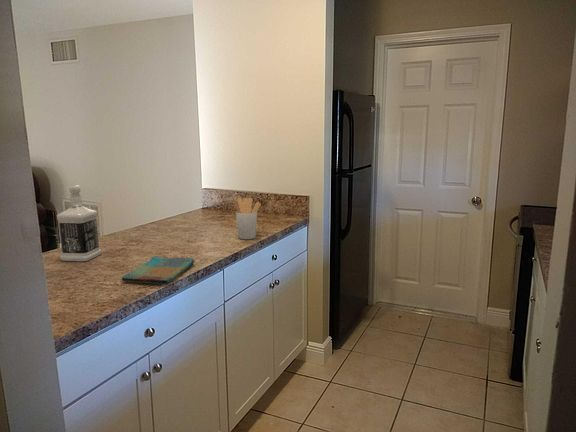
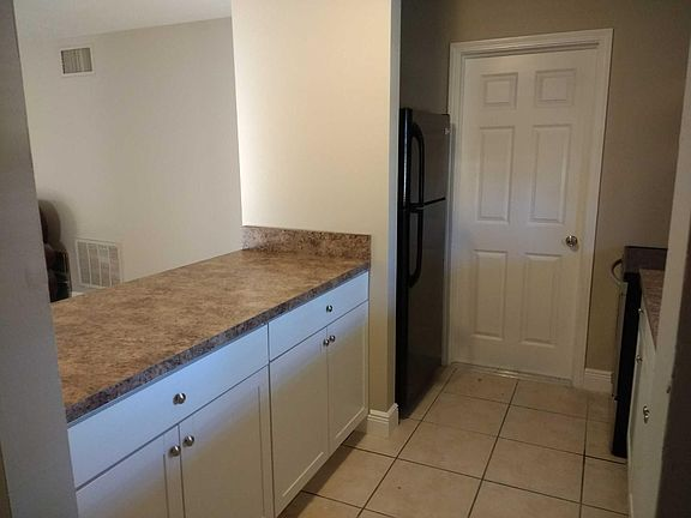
- dish towel (160, 269)
- utensil holder (246, 217)
- bottle (78, 221)
